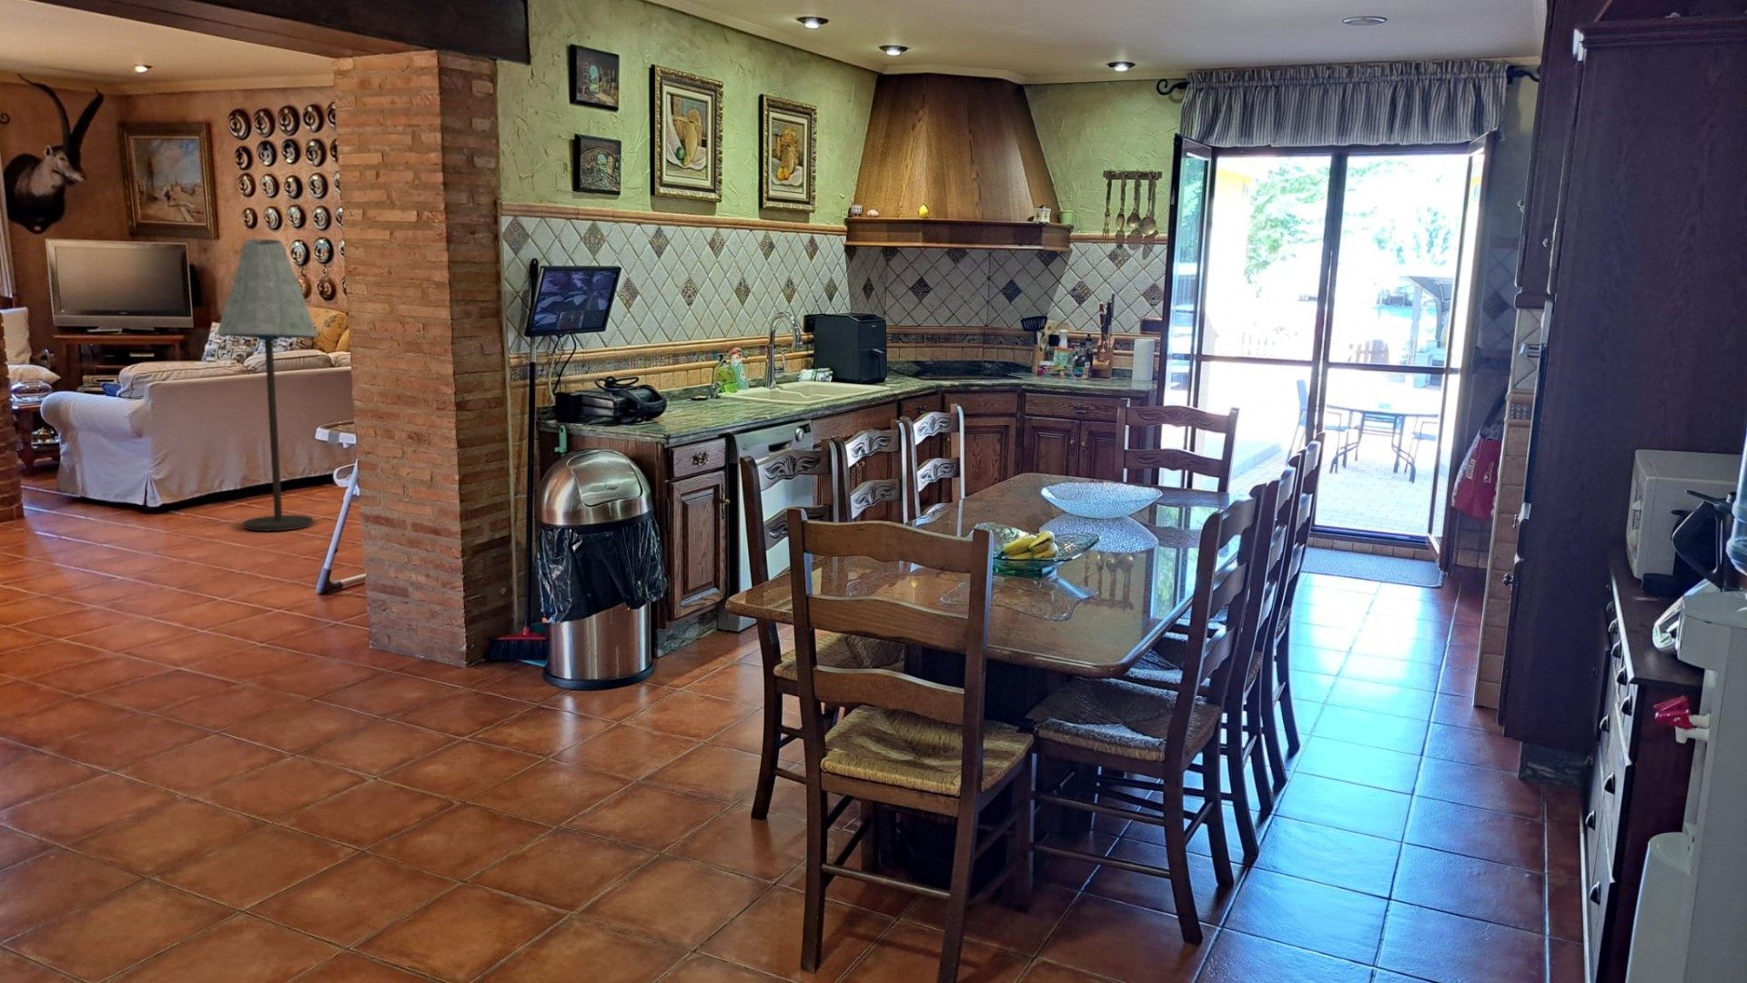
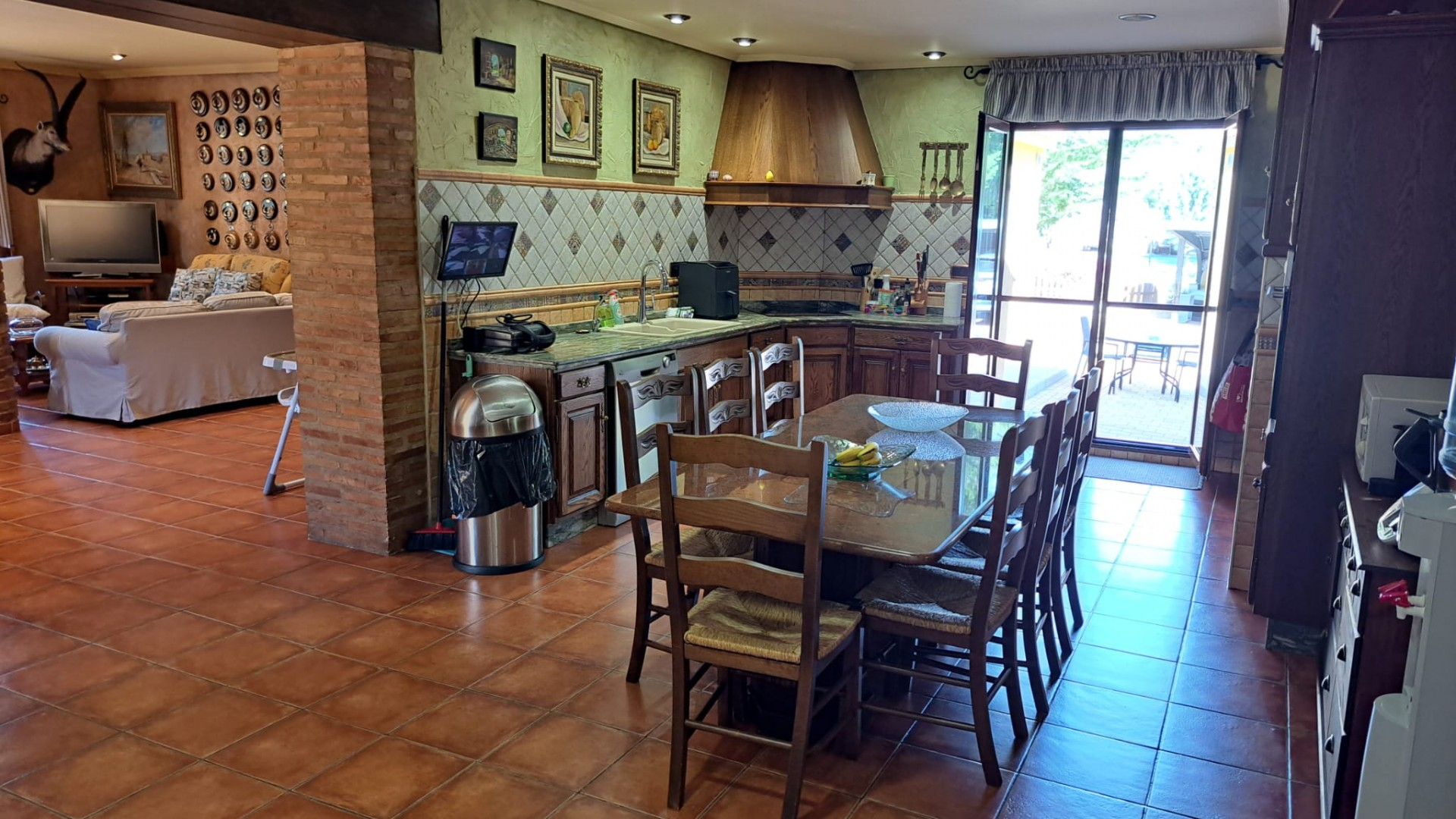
- floor lamp (270, 384)
